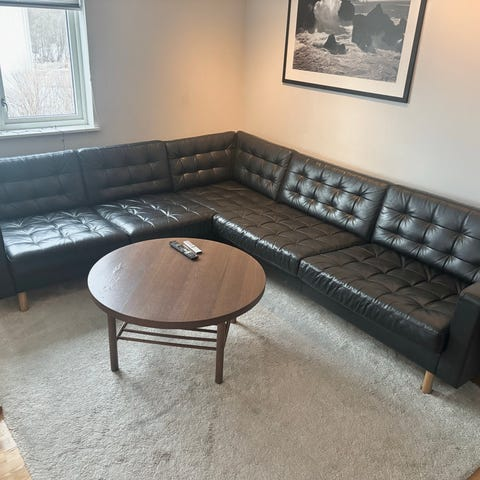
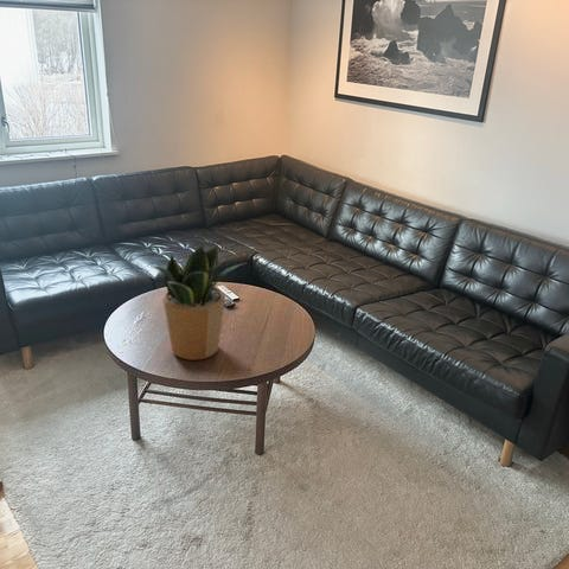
+ potted plant (200, 302)
